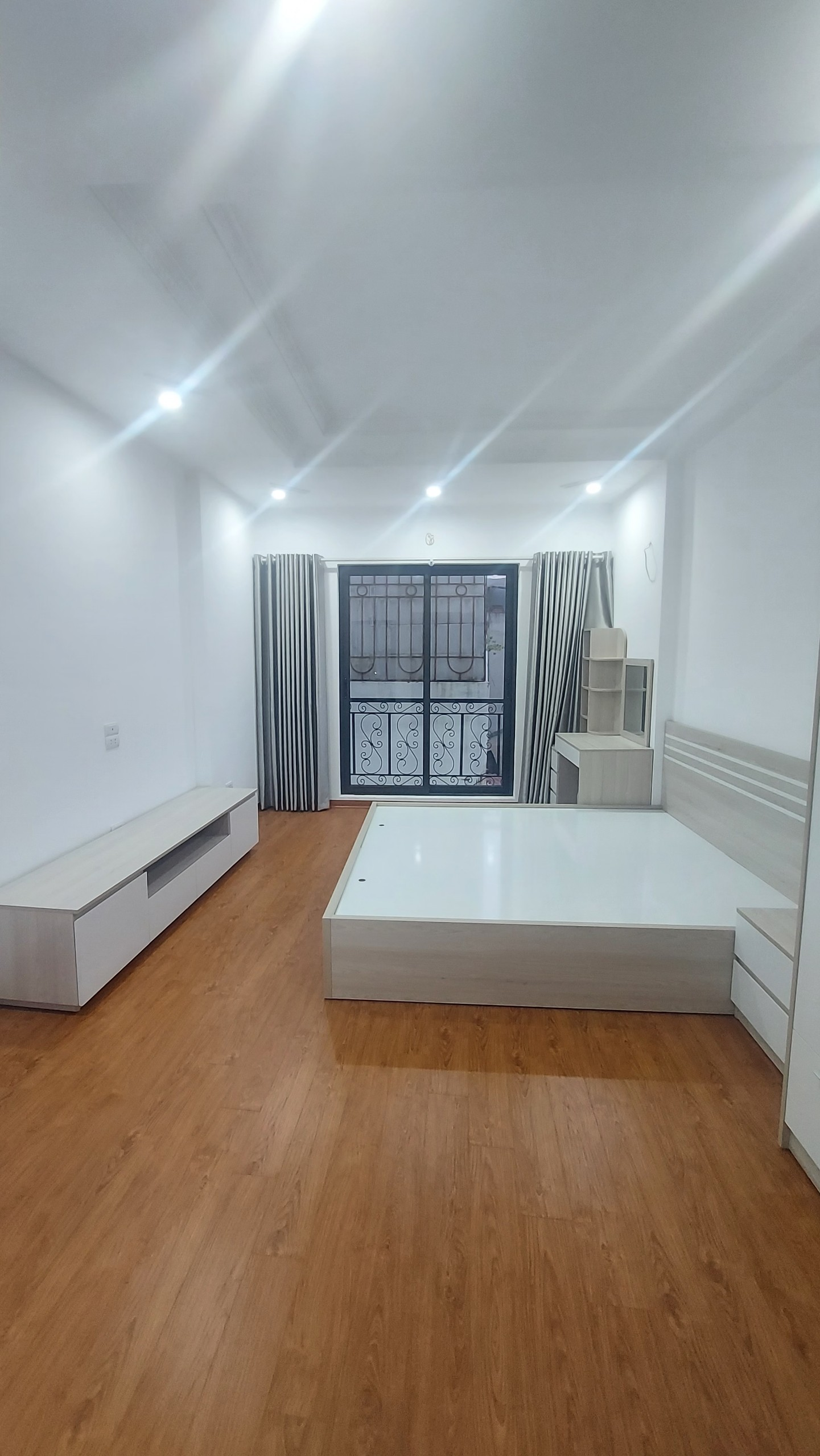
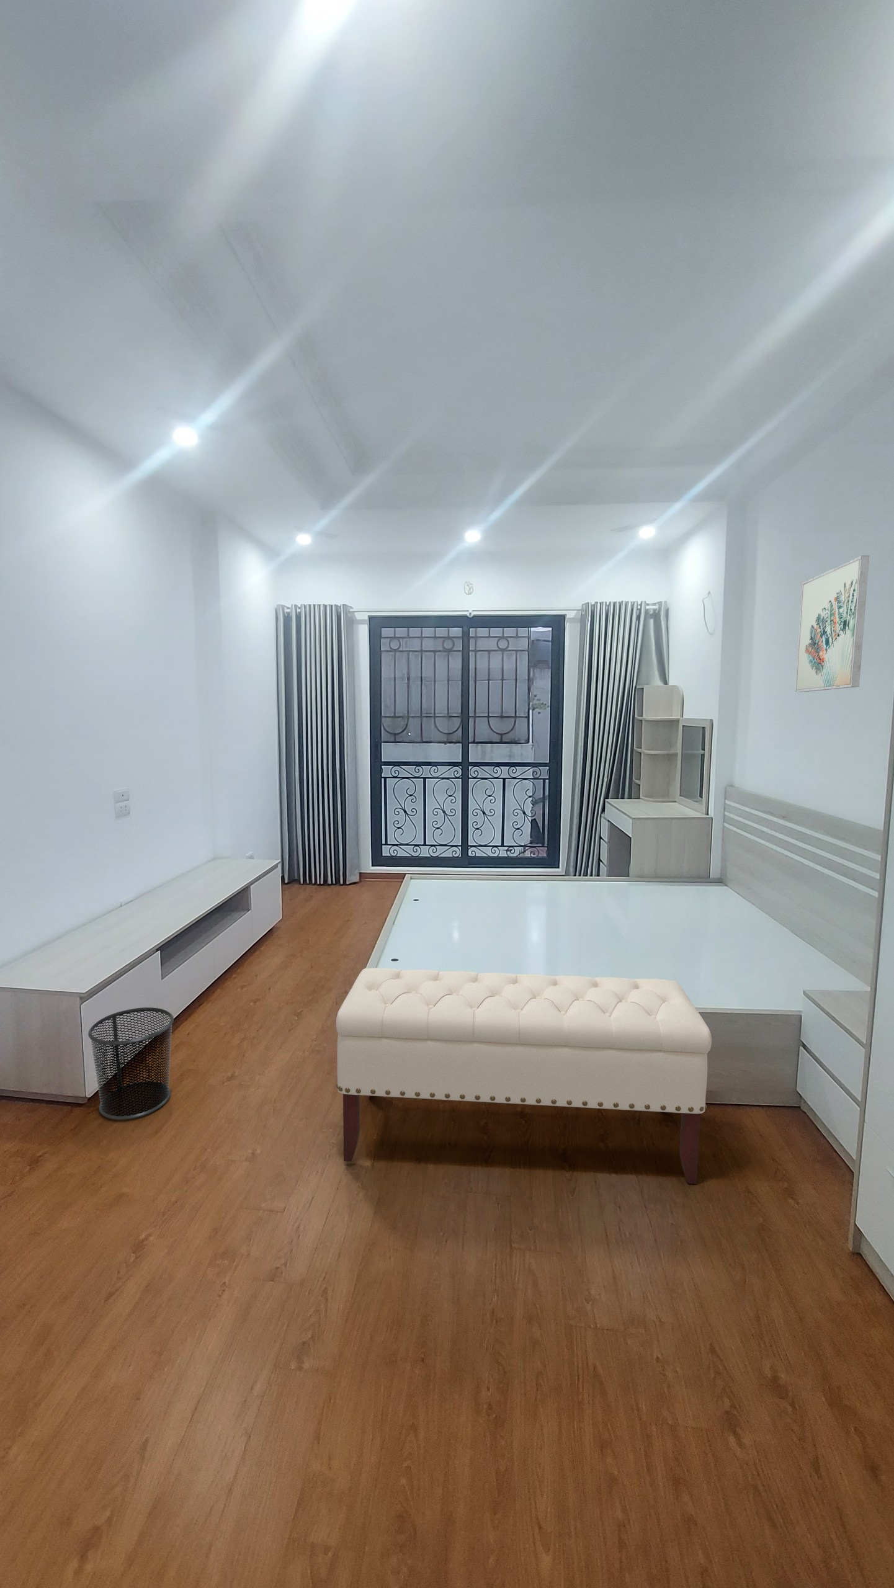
+ bench (516, 1063)
+ wall art (829, 630)
+ waste bin (133, 1062)
